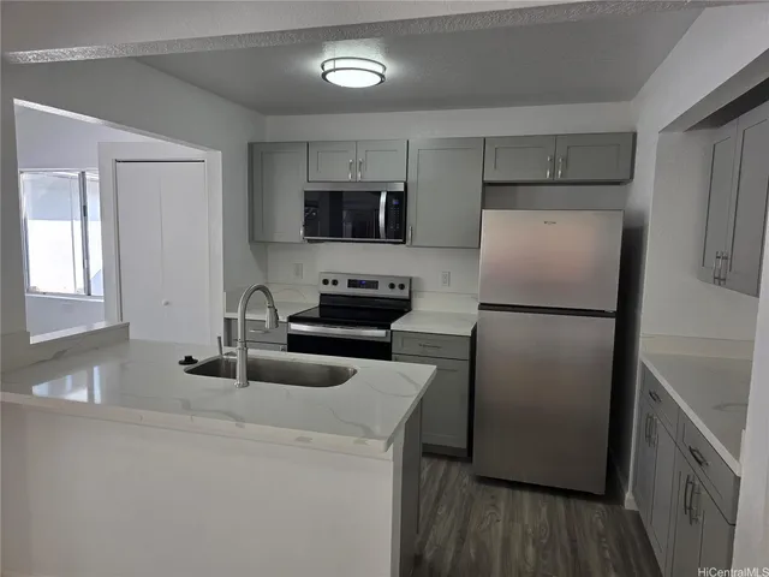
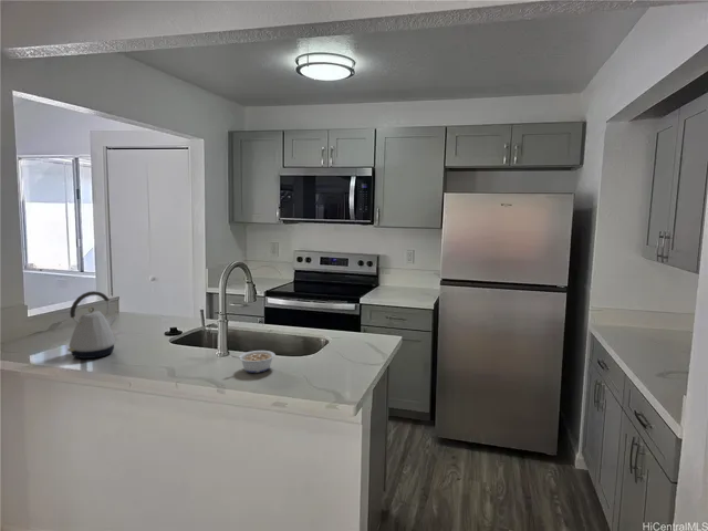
+ legume (256, 361)
+ kettle (93, 322)
